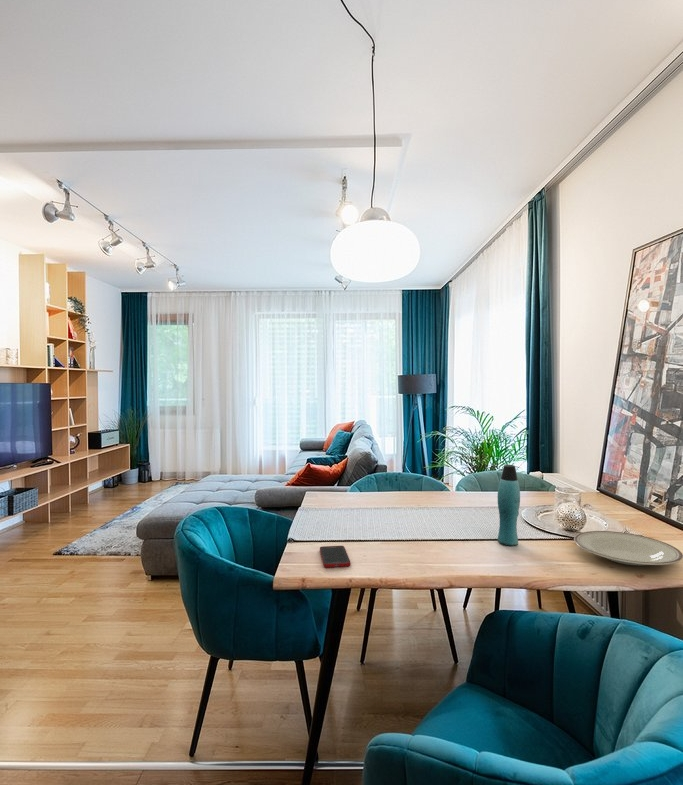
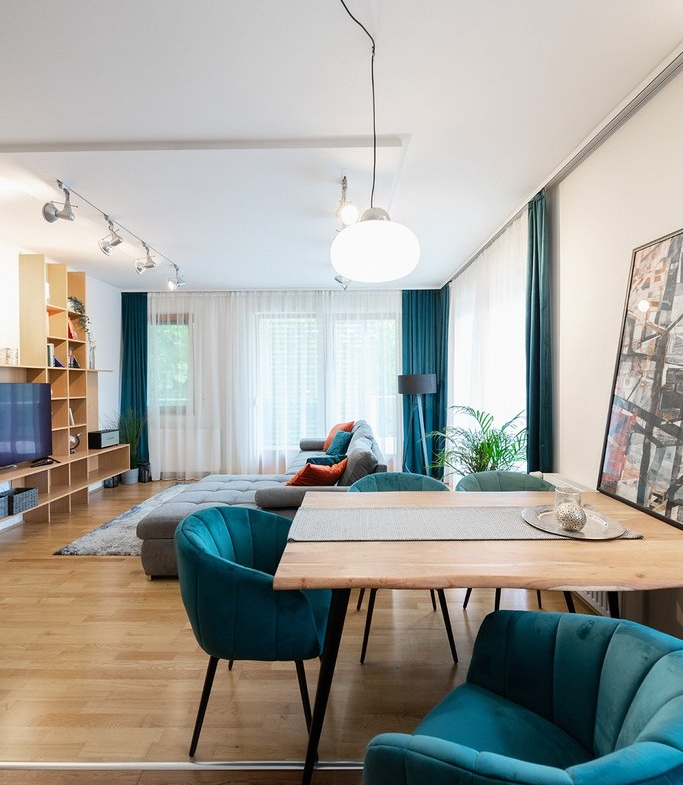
- plate (625, 551)
- cell phone (334, 556)
- bottle (508, 504)
